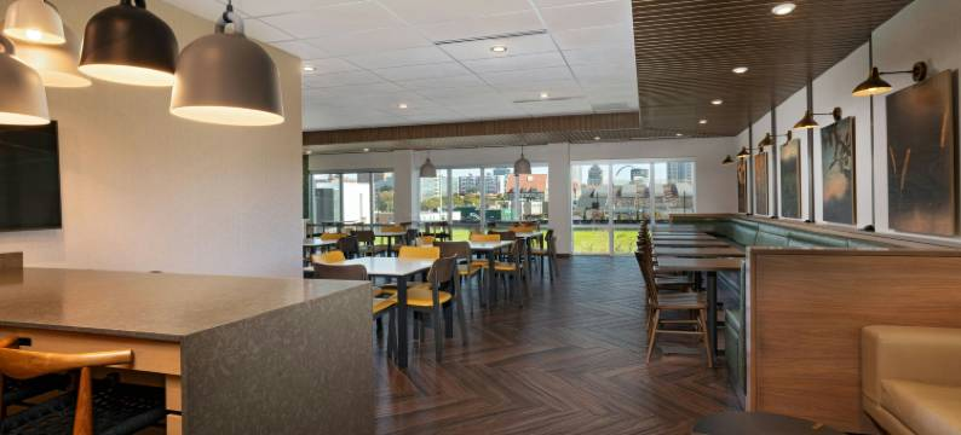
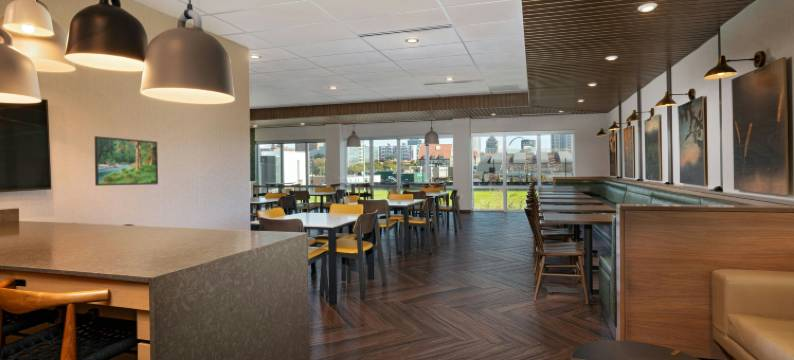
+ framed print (128, 162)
